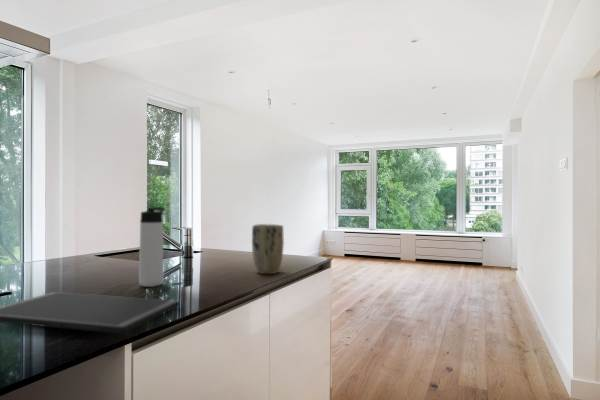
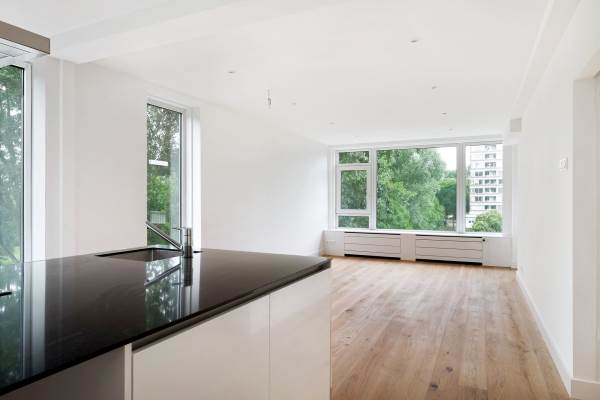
- plant pot (267, 248)
- cutting board (82, 310)
- thermos bottle (153, 245)
